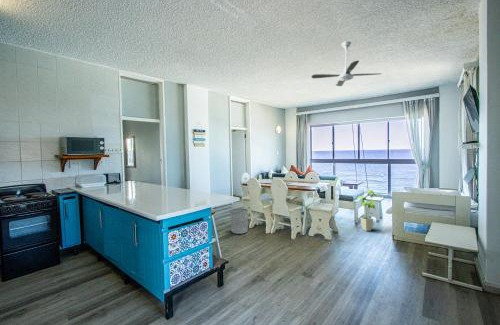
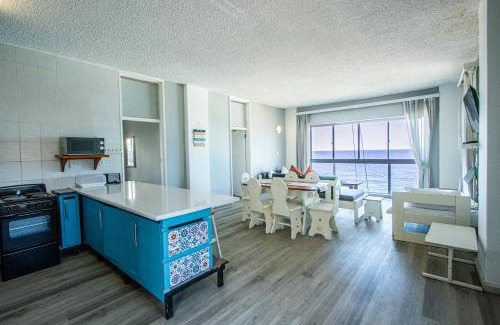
- ceiling fan (345, 60)
- house plant (369, 209)
- waste bin (239, 220)
